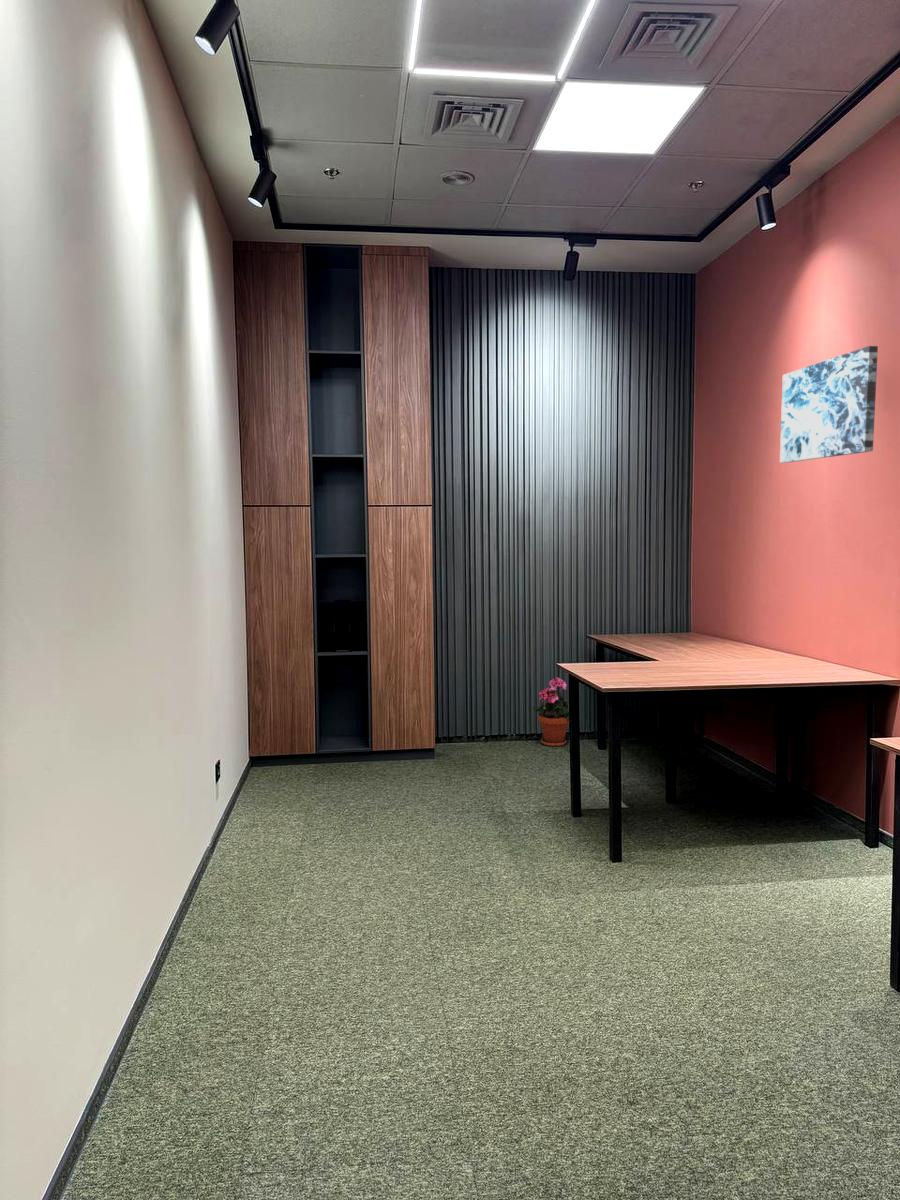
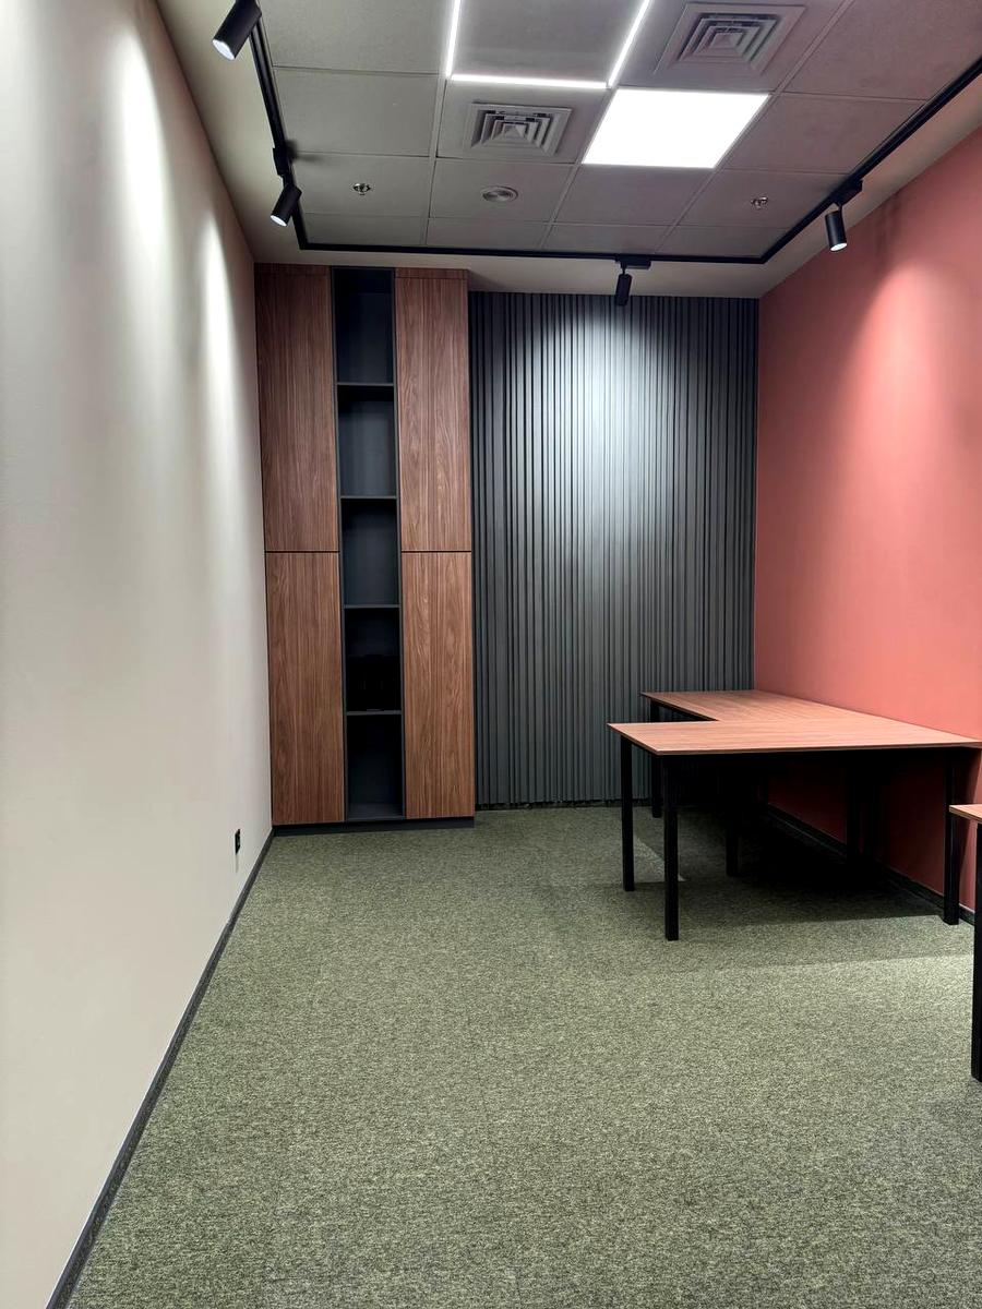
- wall art (824, 409)
- potted plant (553, 710)
